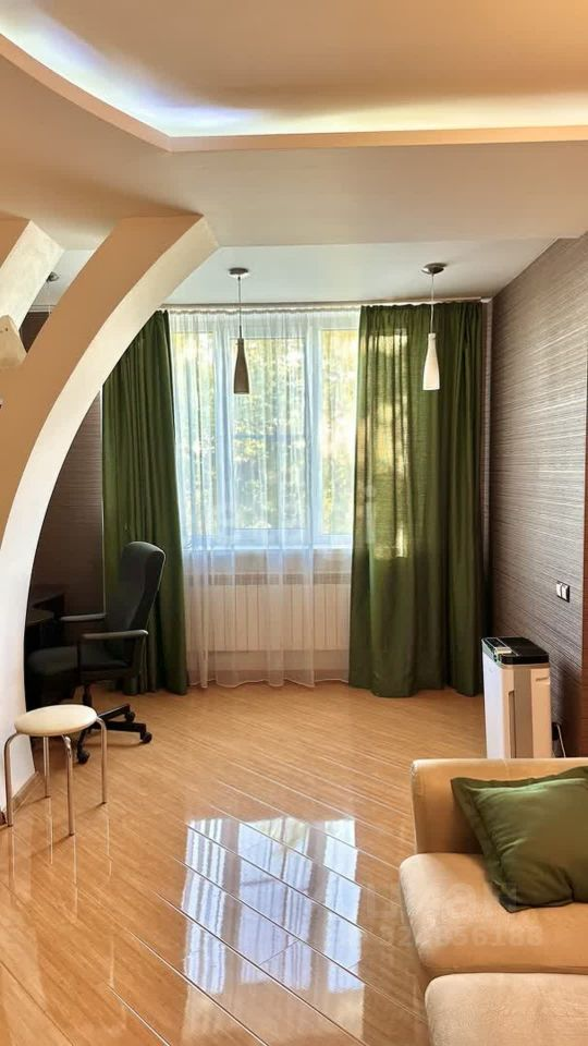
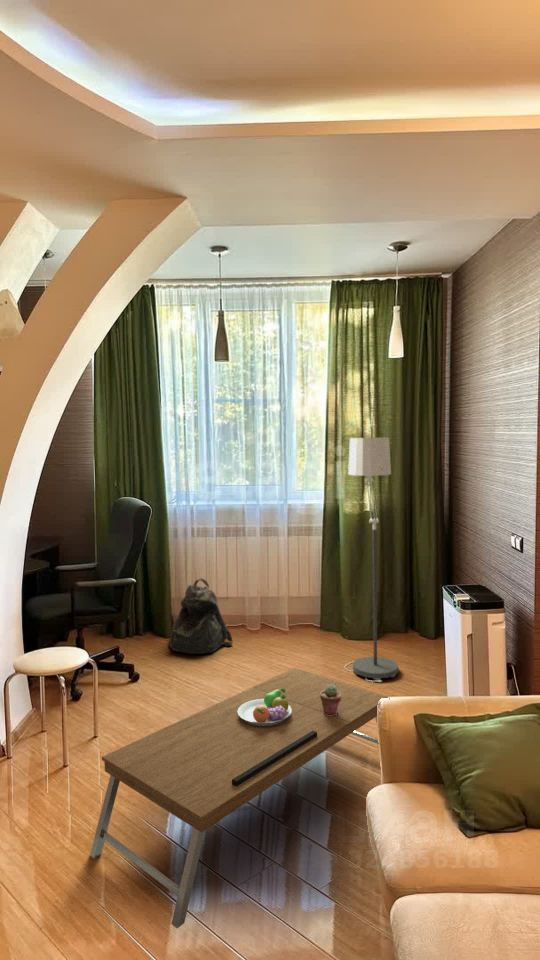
+ coffee table (259, 760)
+ floor lamp (373, 549)
+ potted succulent (330, 695)
+ fruit bowl (266, 700)
+ backpack (200, 610)
